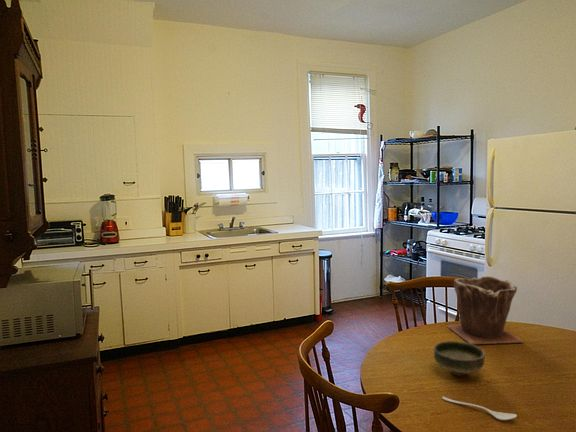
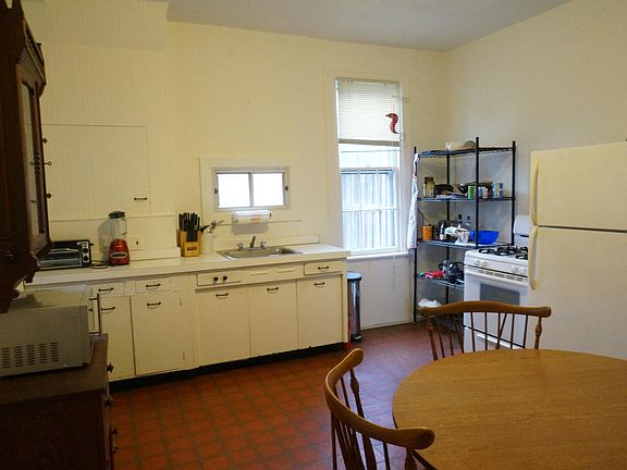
- spoon (477, 406)
- bowl (458, 361)
- plant pot (483, 307)
